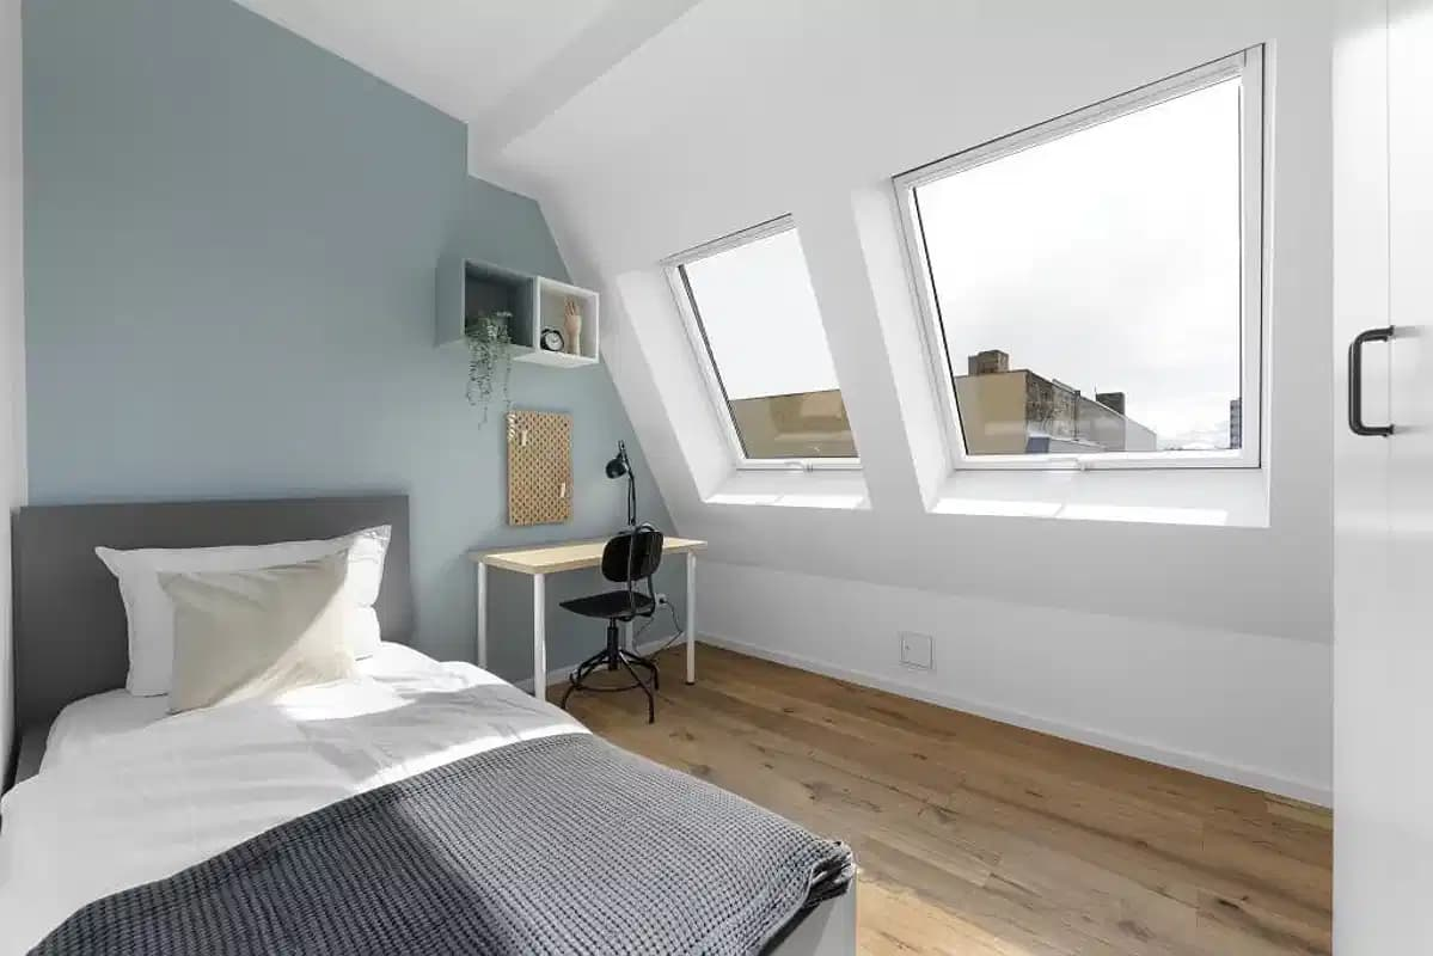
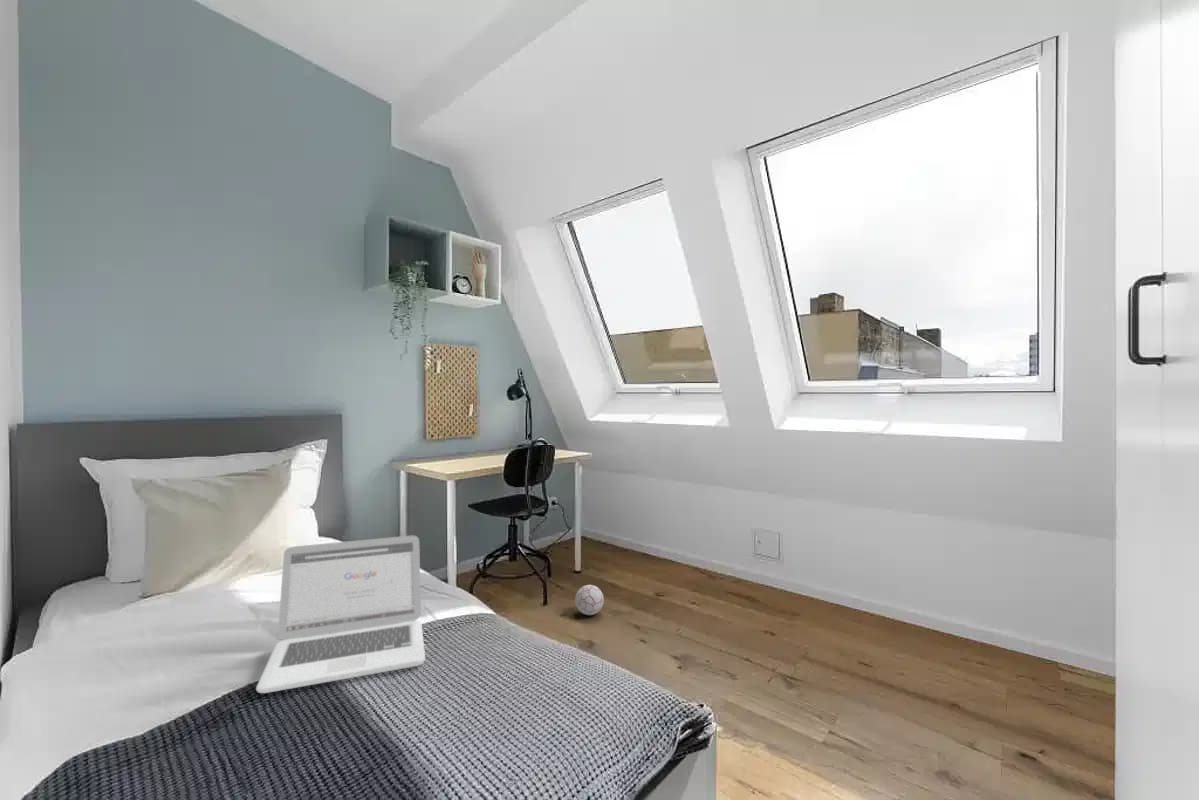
+ decorative ball (589, 599)
+ laptop (350, 602)
